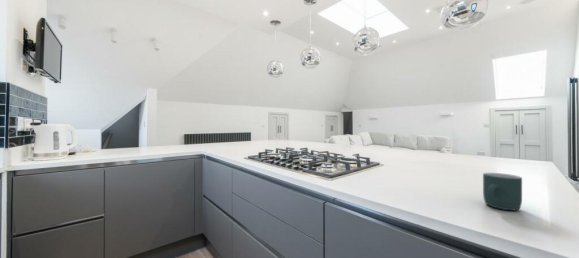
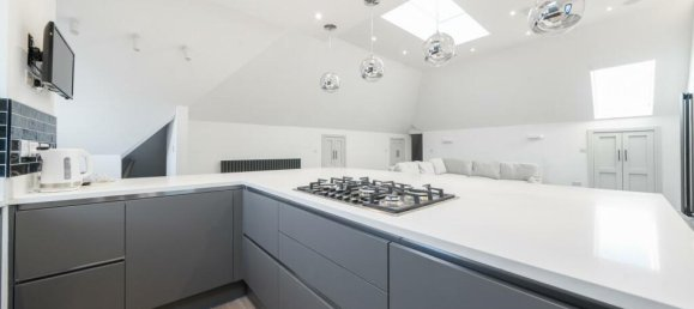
- mug (502, 191)
